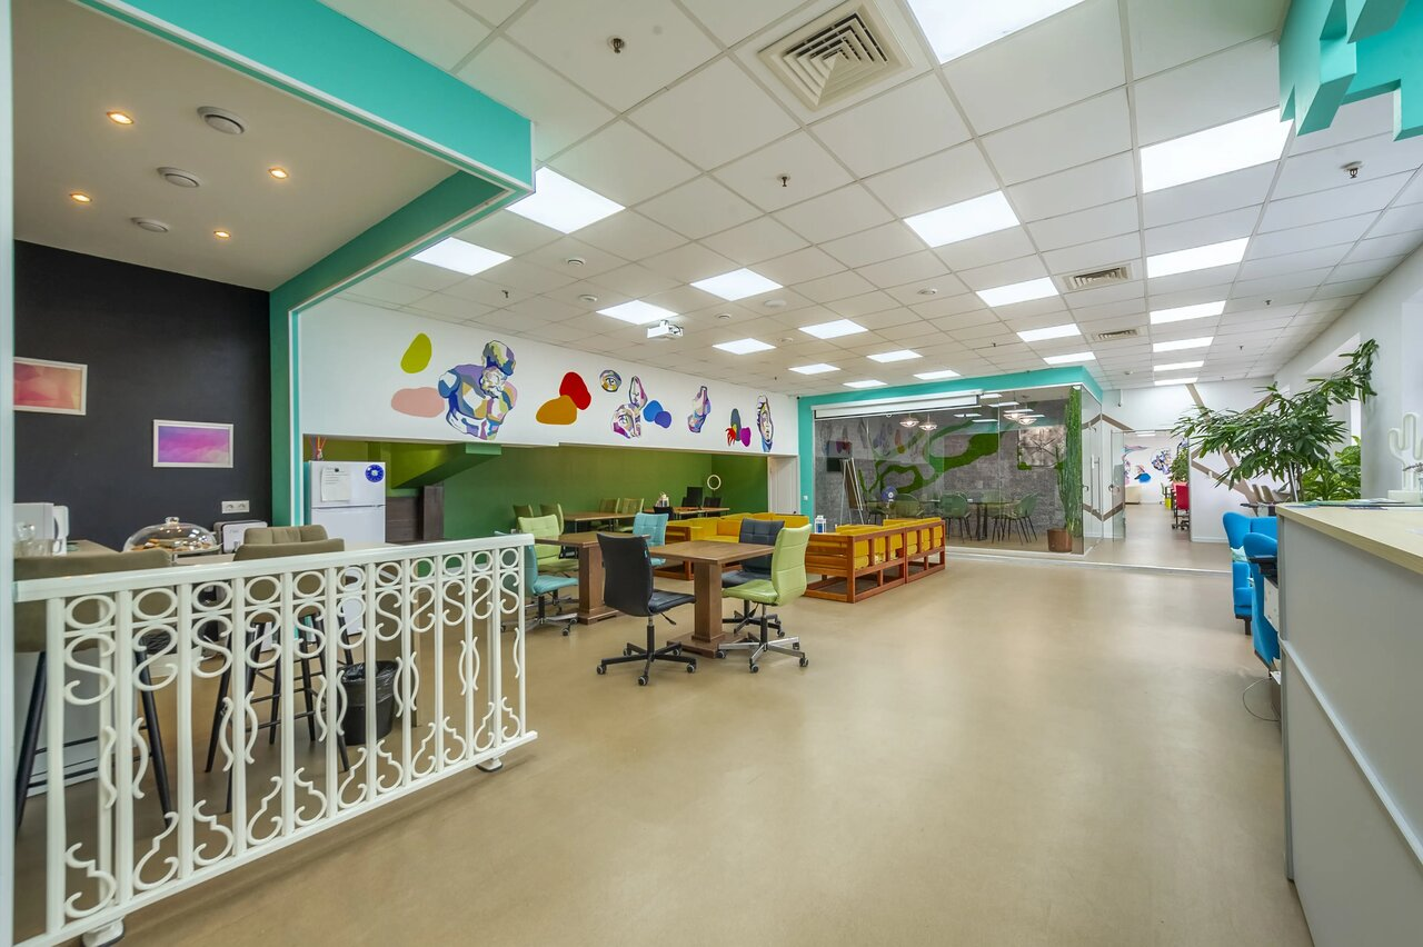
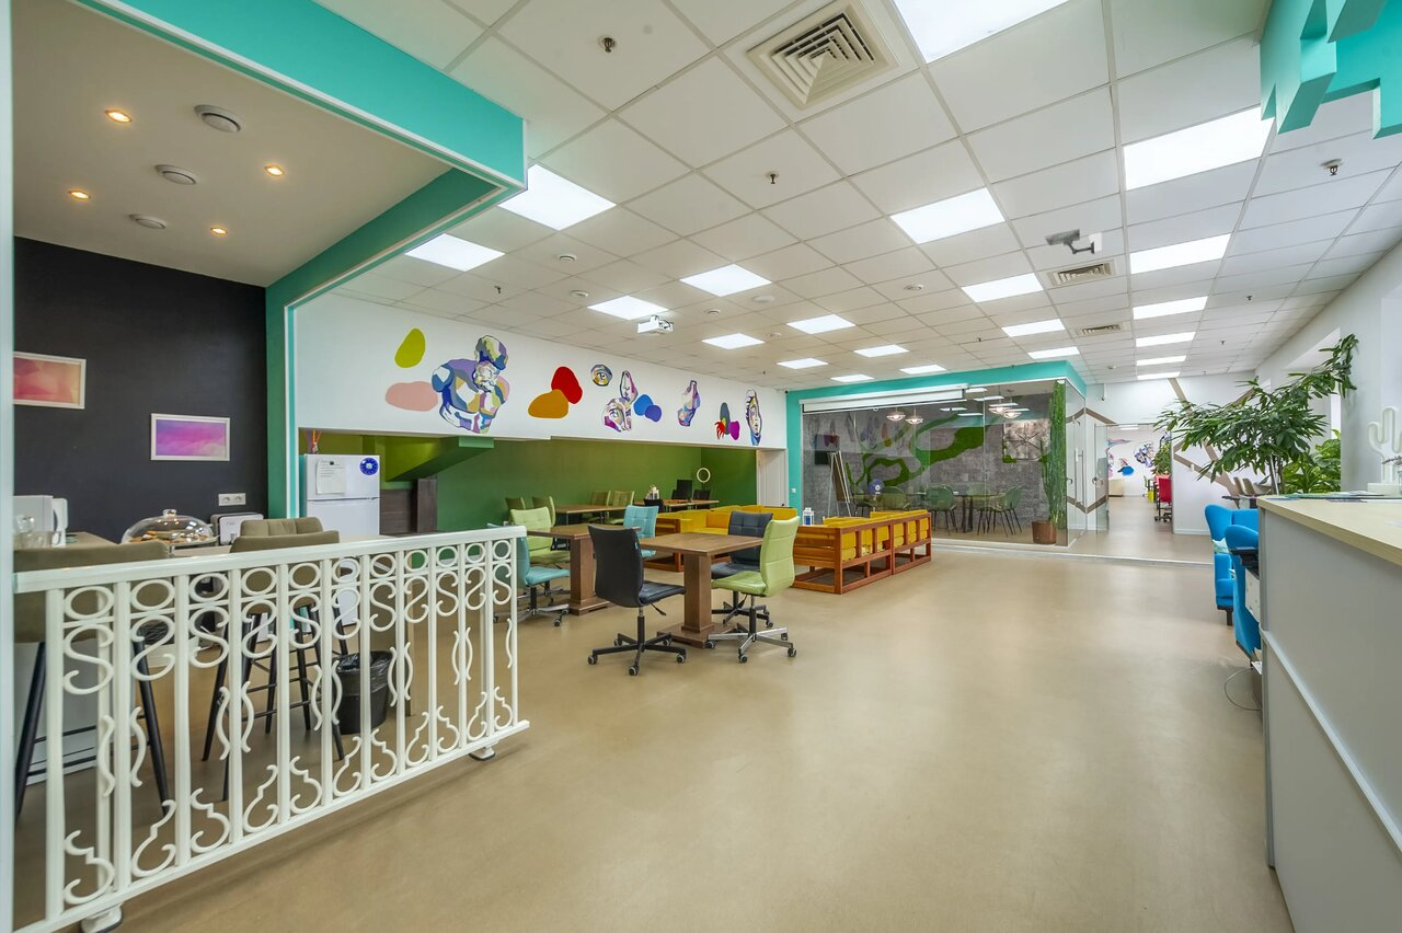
+ security camera (1072, 247)
